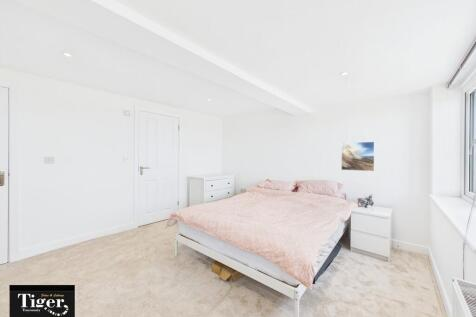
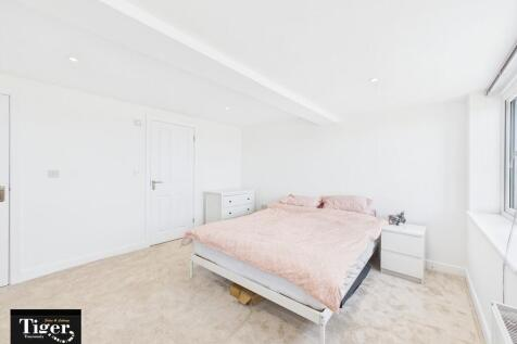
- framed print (357, 156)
